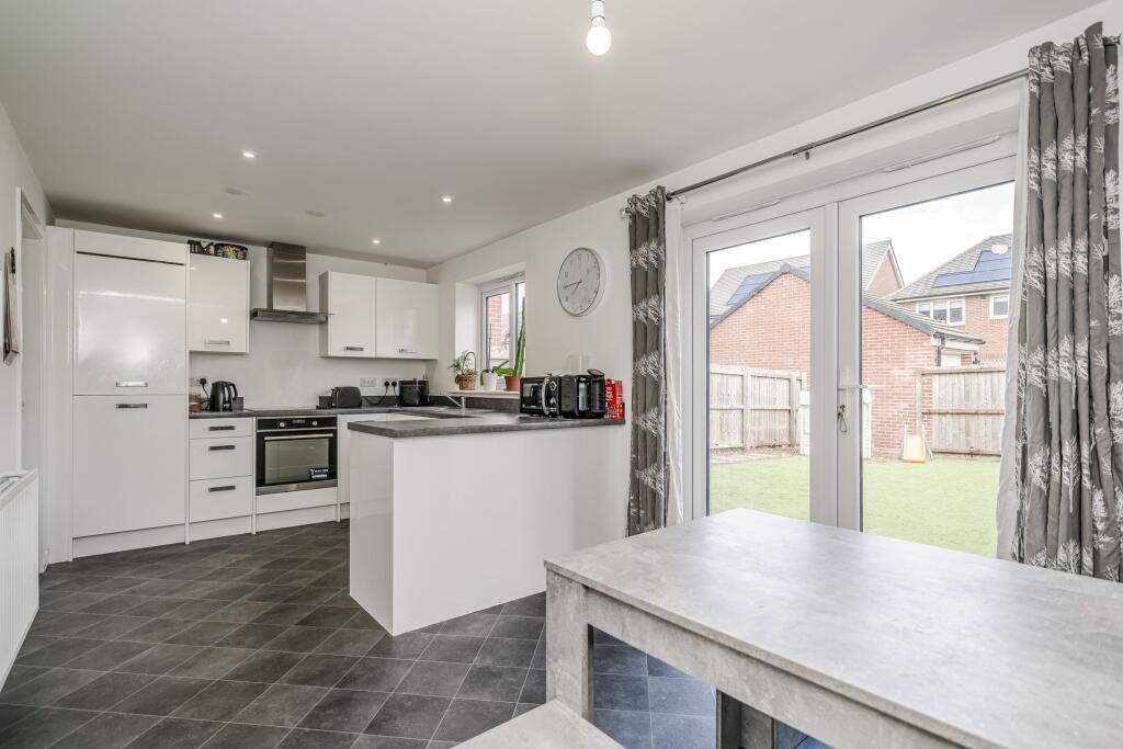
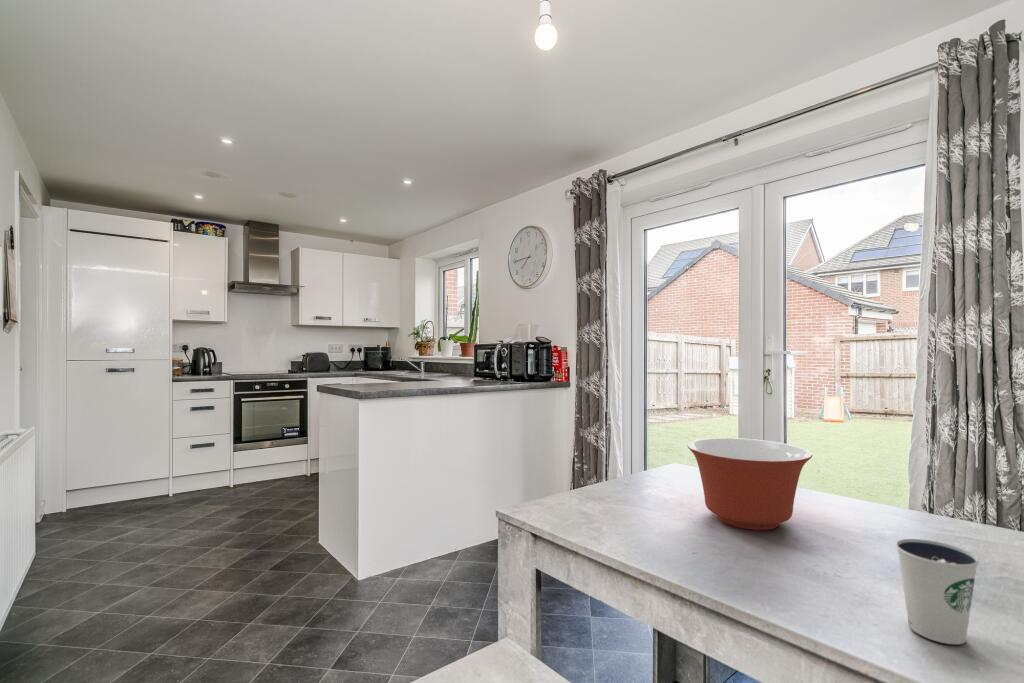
+ dixie cup (936, 591)
+ mixing bowl (747, 483)
